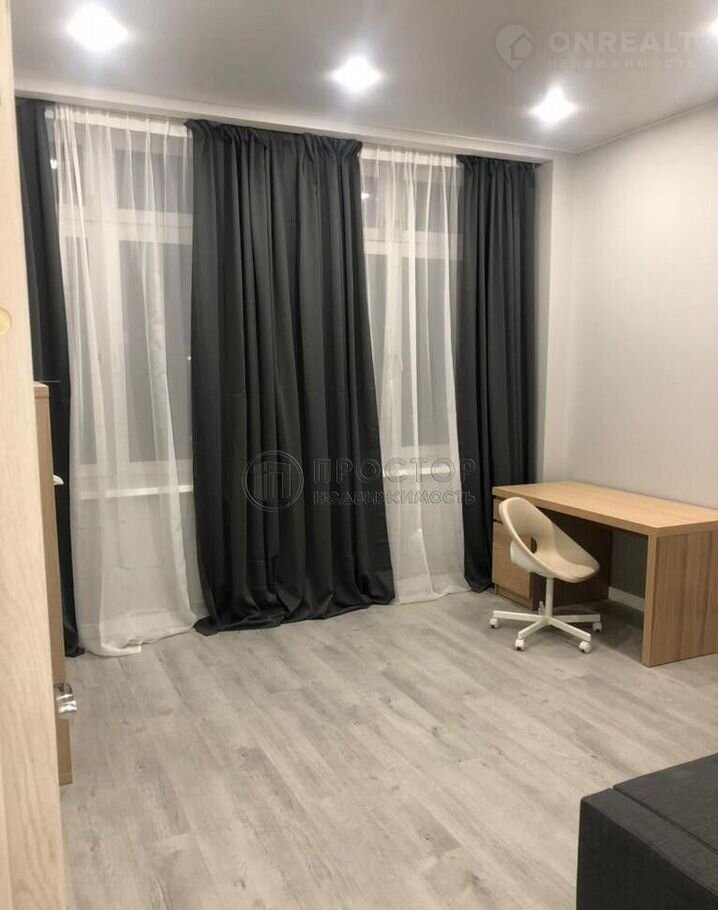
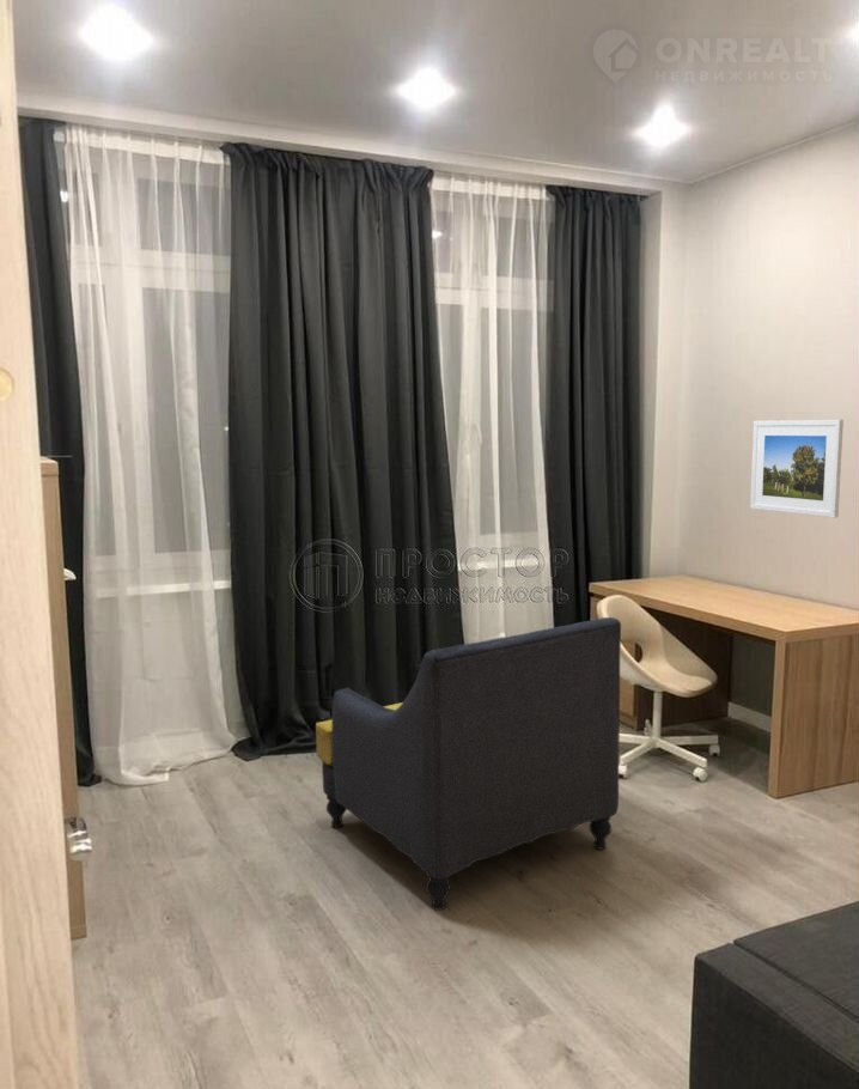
+ armchair (462, 725)
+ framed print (793, 467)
